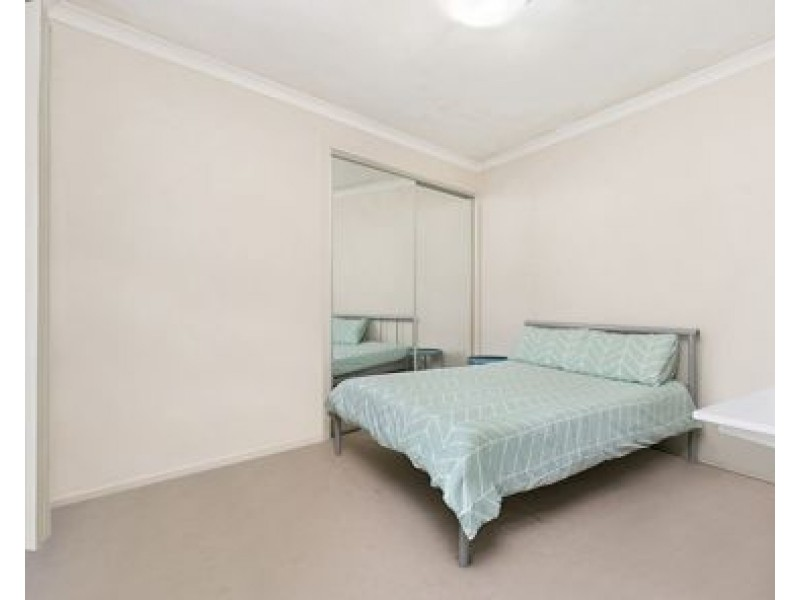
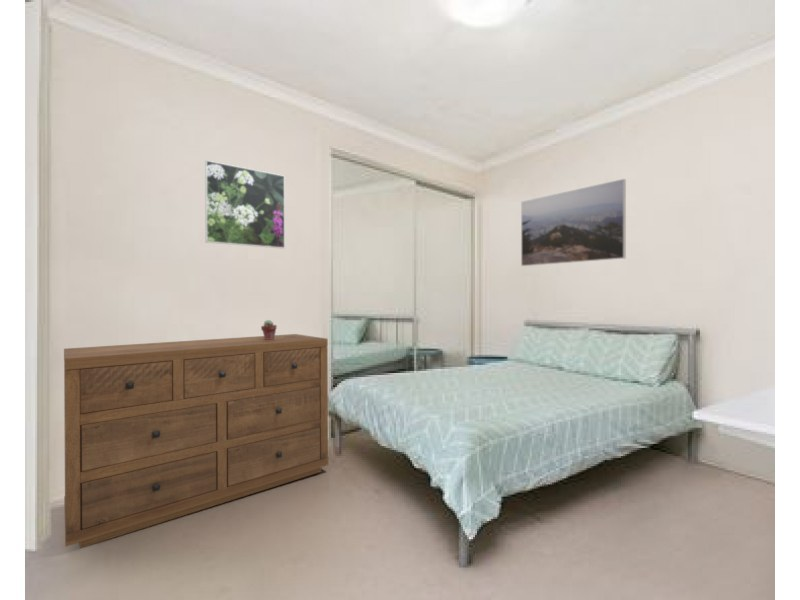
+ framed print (247, 207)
+ dresser (210, 416)
+ potted succulent (268, 329)
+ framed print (568, 227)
